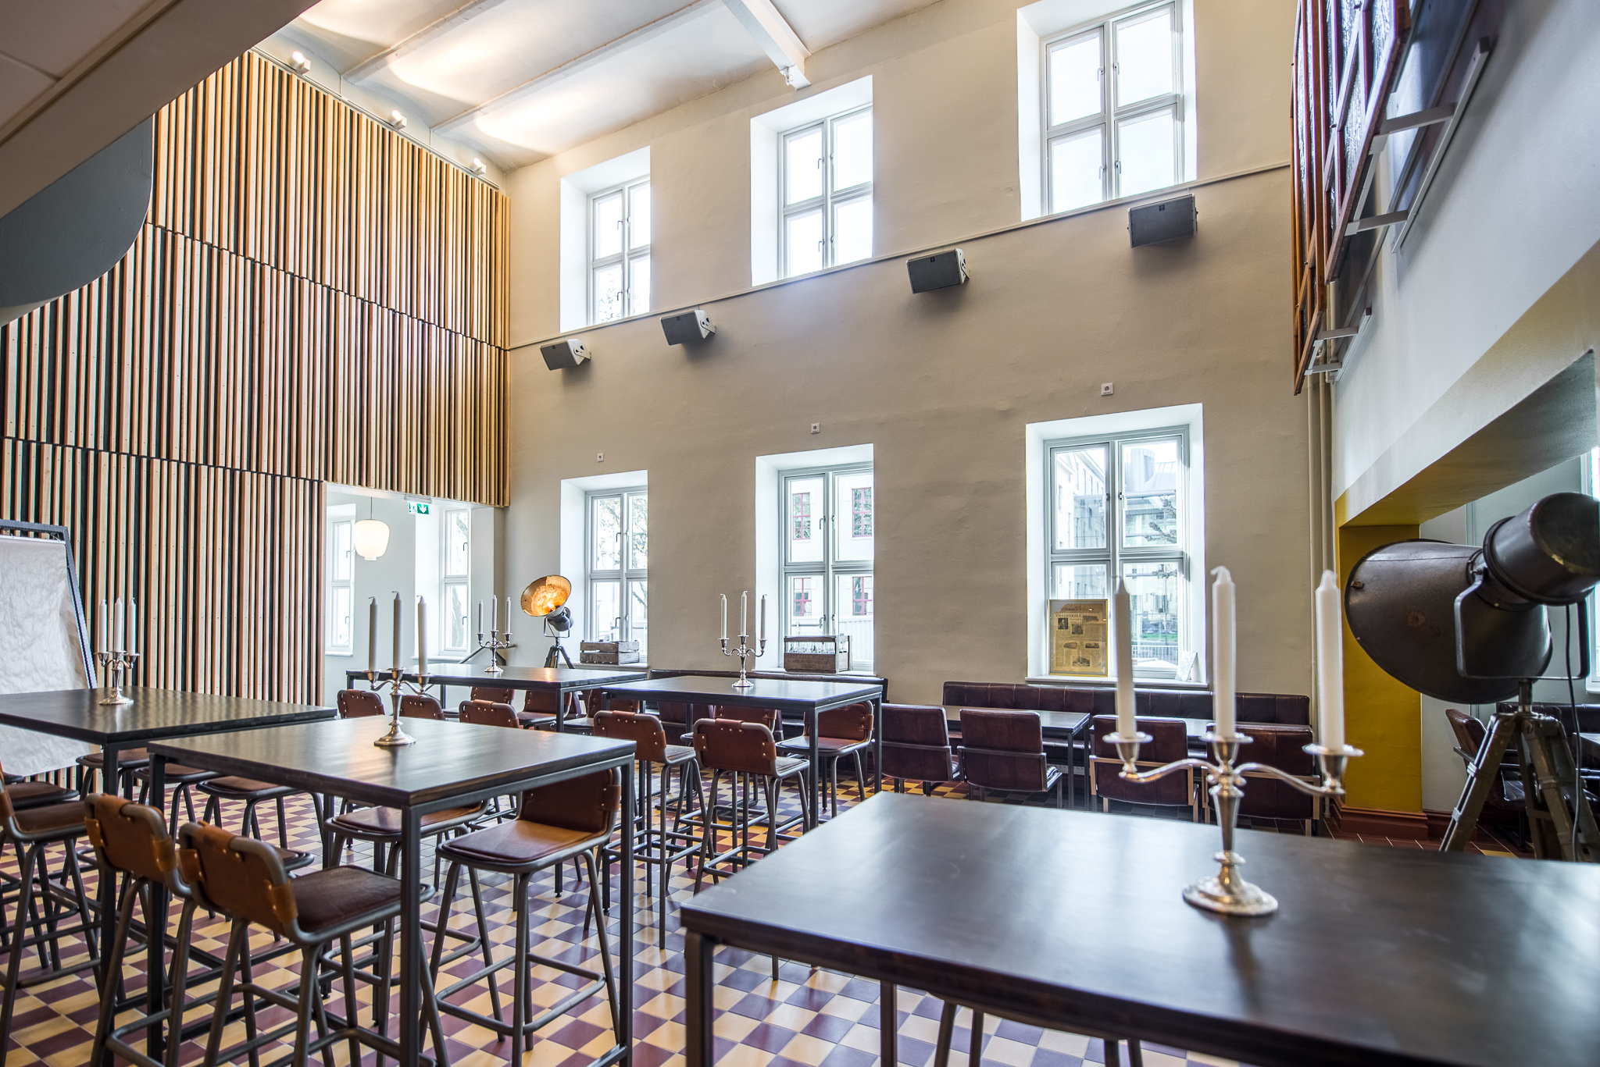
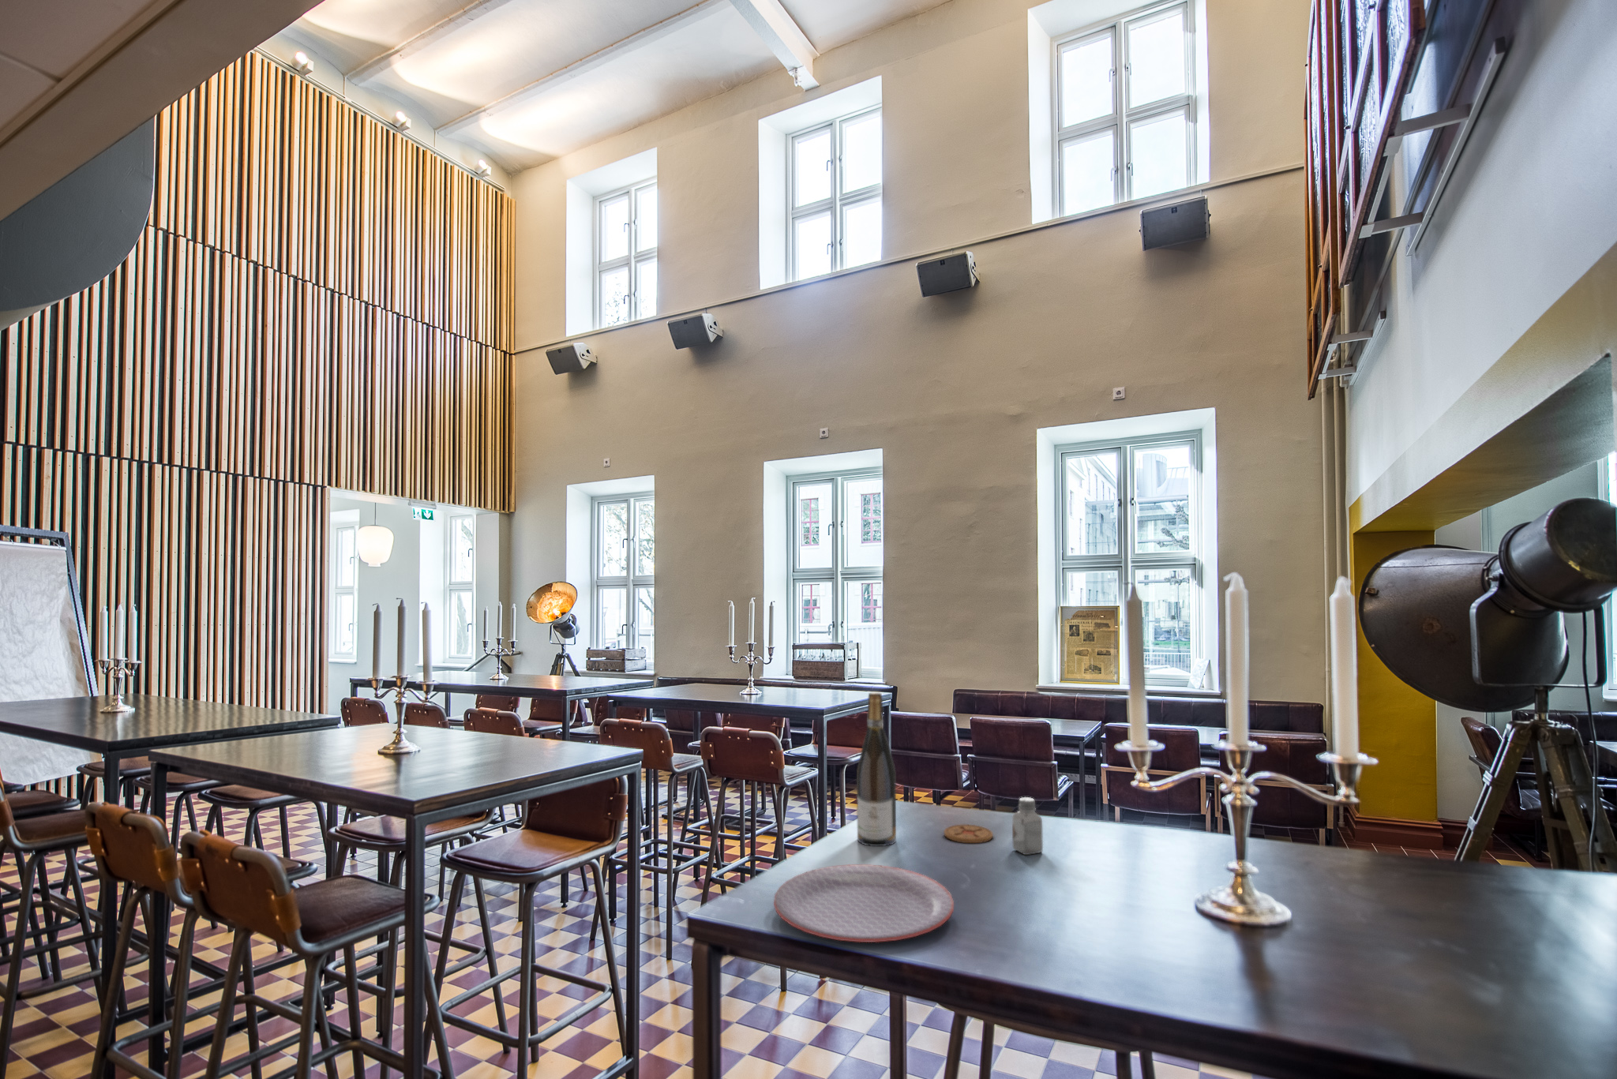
+ wine bottle (875, 766)
+ plate (863, 904)
+ coaster (968, 833)
+ saltshaker (1027, 824)
